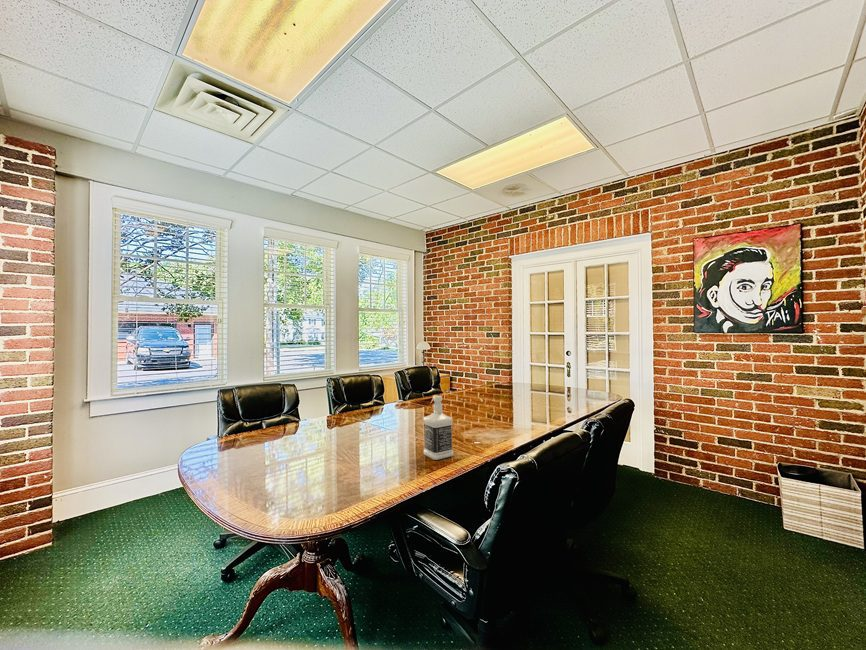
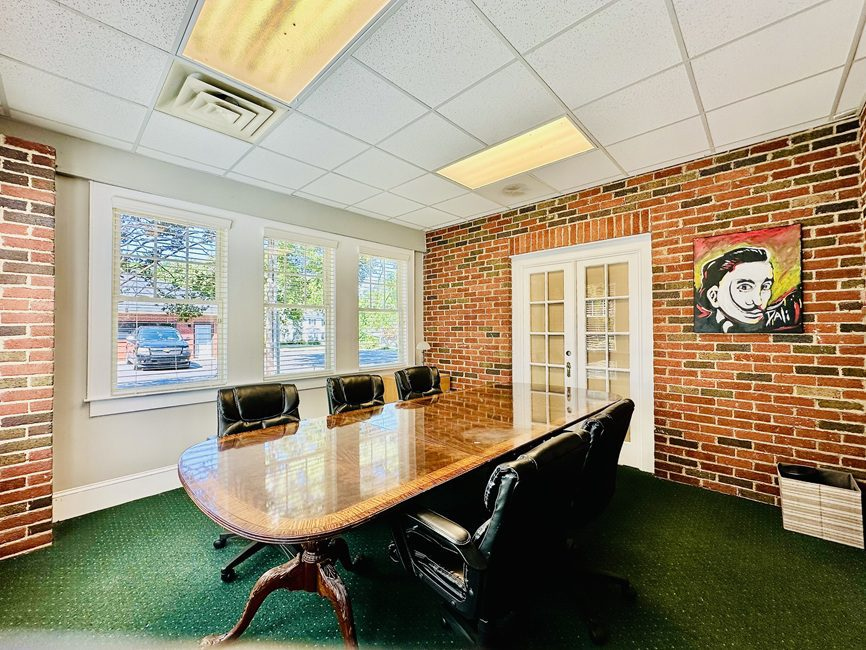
- bottle (438, 425)
